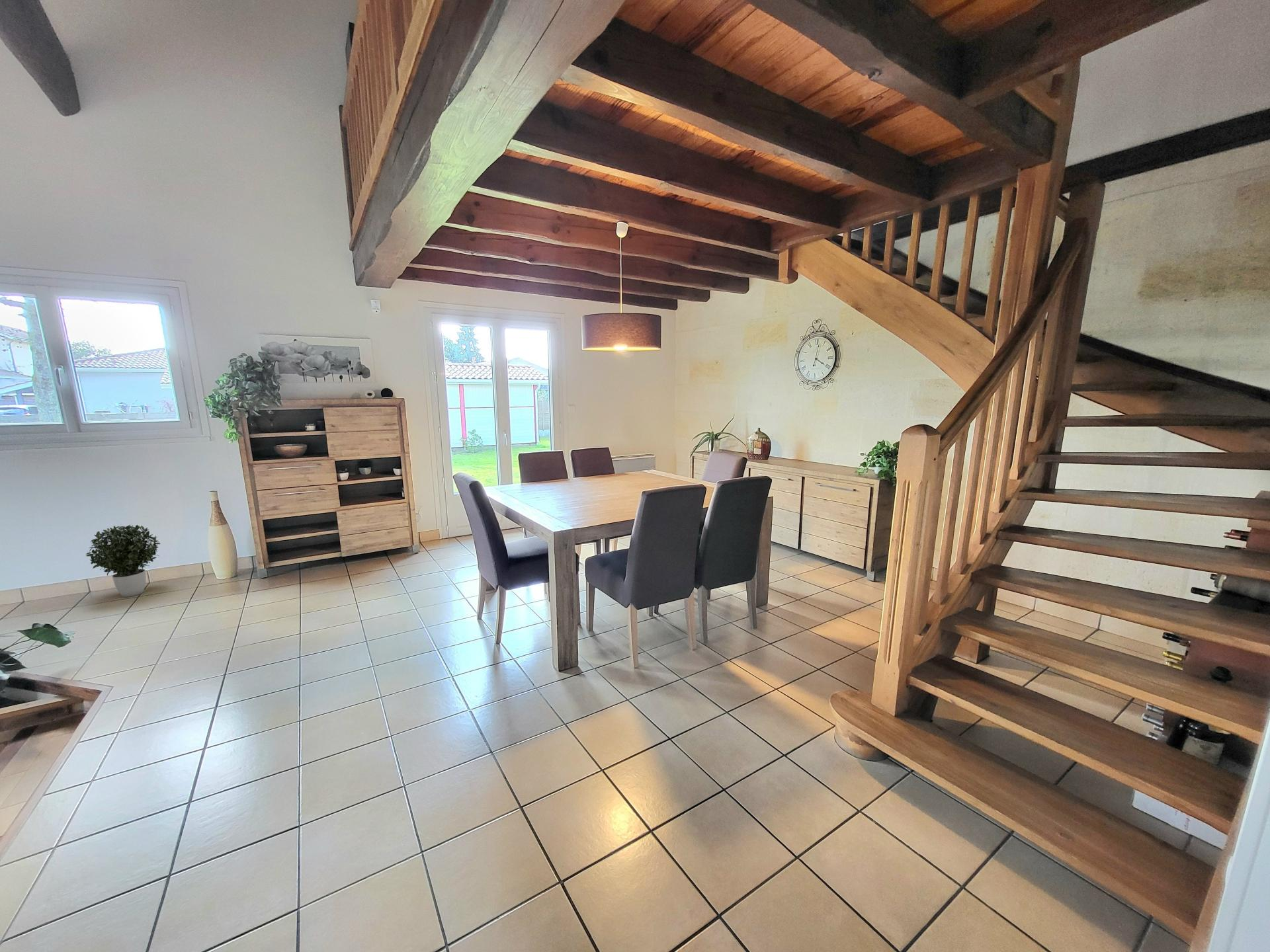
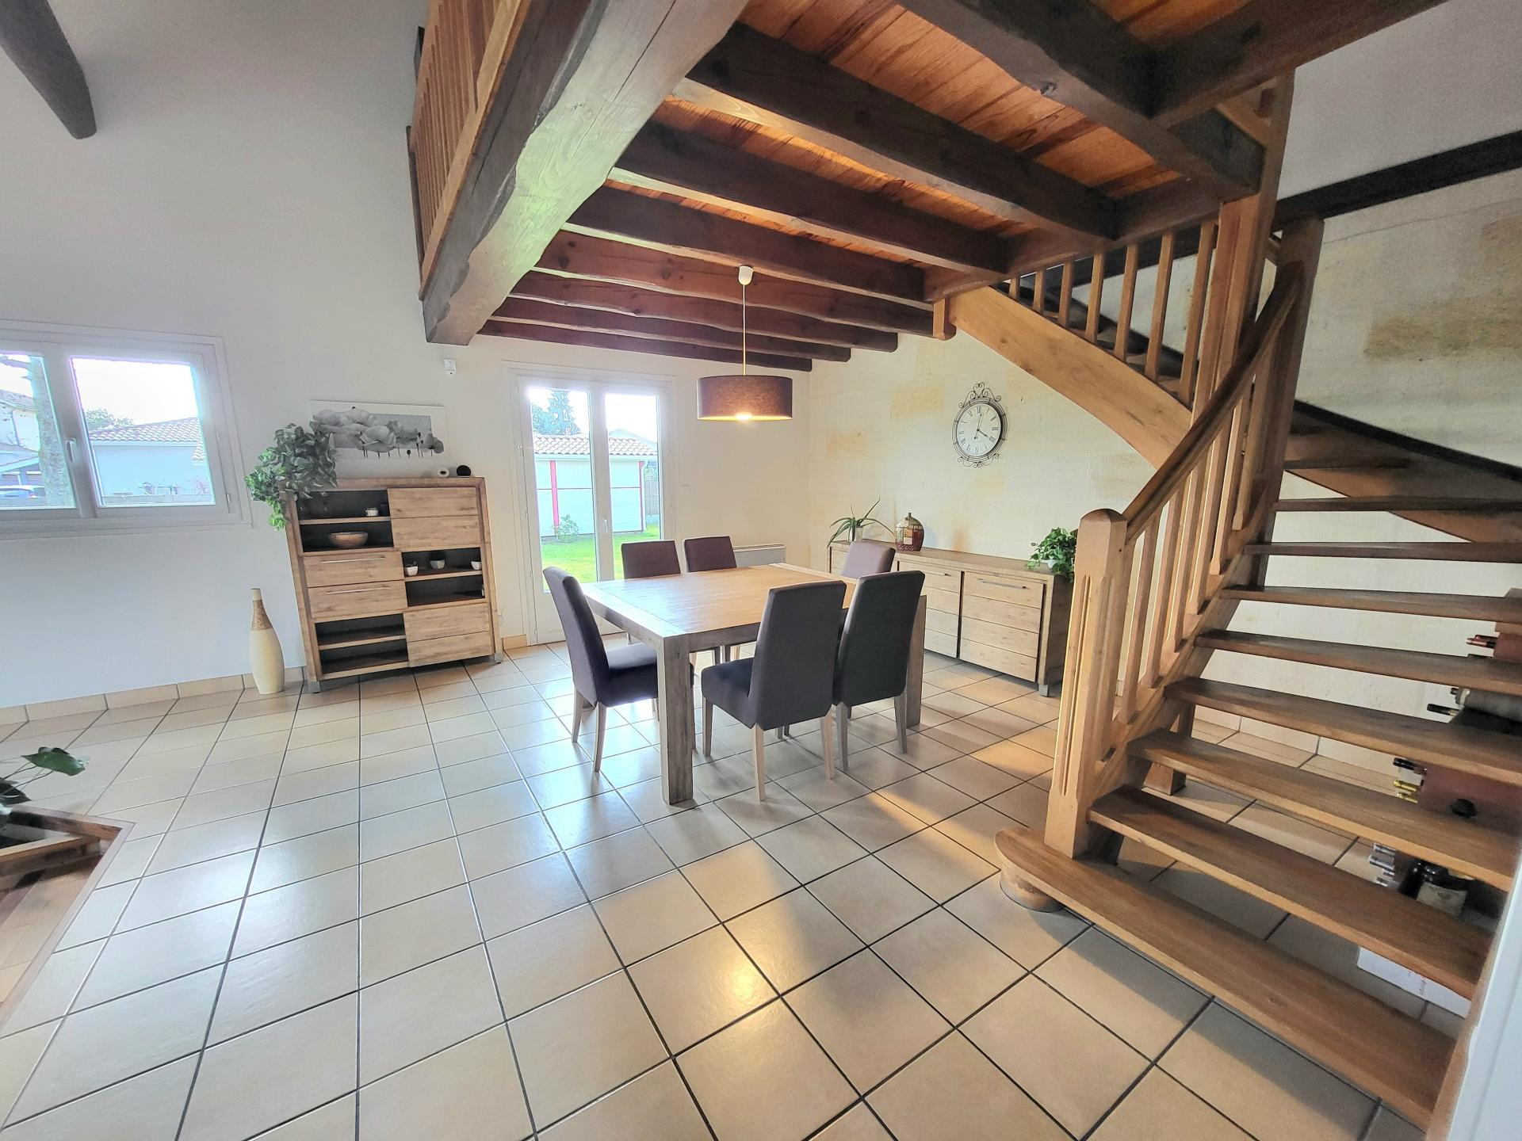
- potted plant (127, 560)
